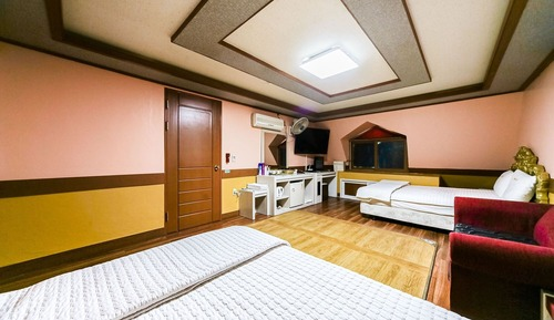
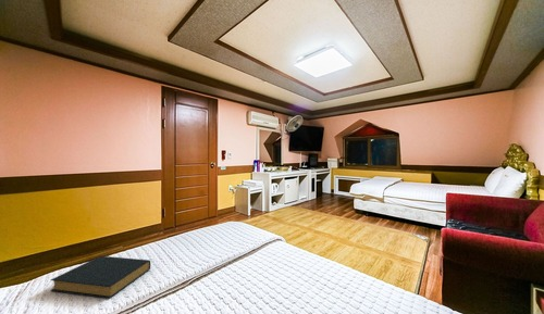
+ hardback book (104, 274)
